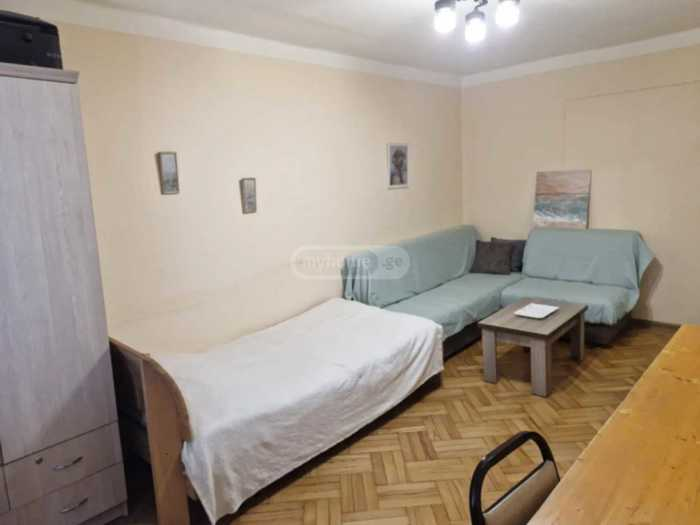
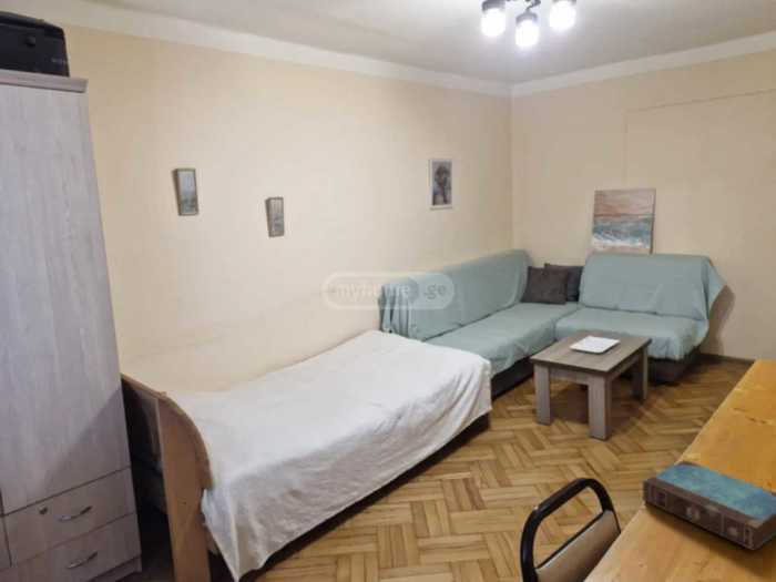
+ book (715, 500)
